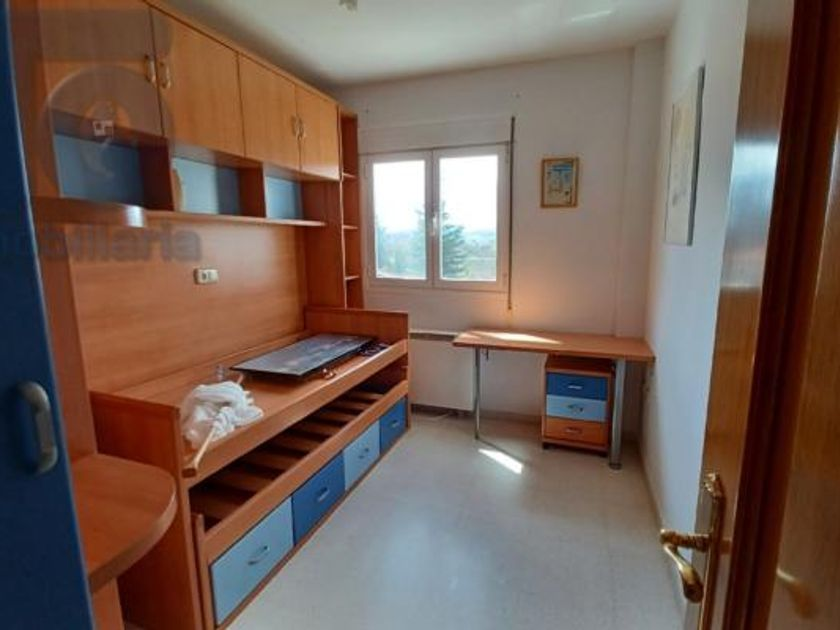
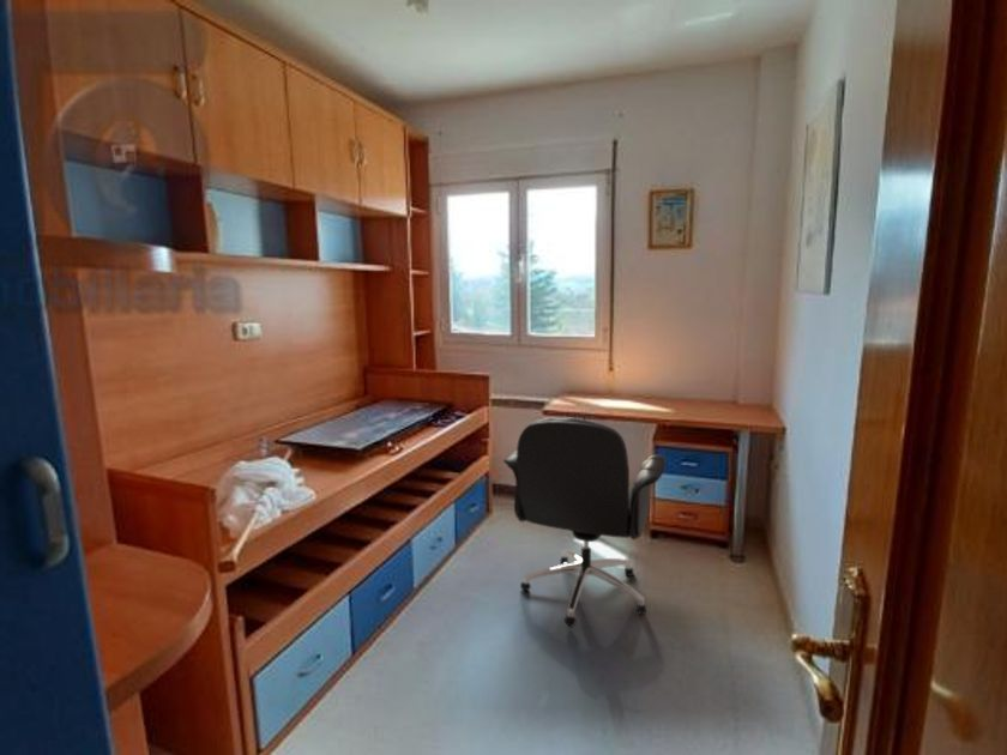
+ office chair (584, 503)
